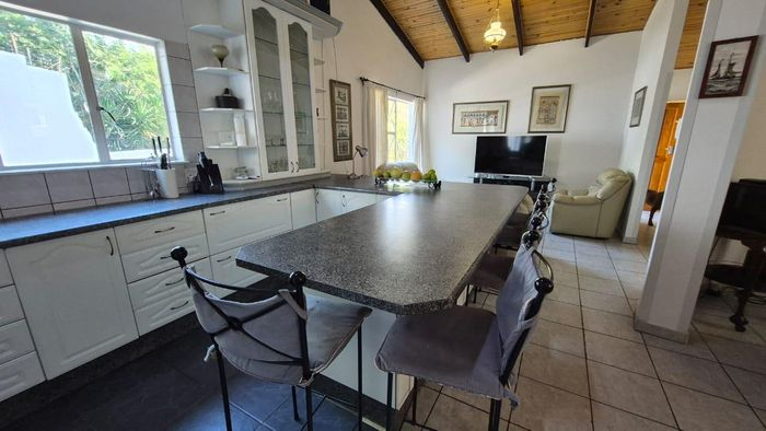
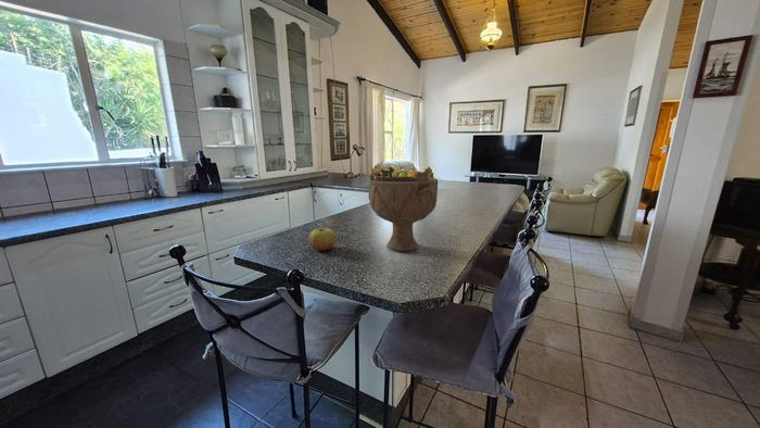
+ apple (322, 238)
+ decorative bowl (403, 207)
